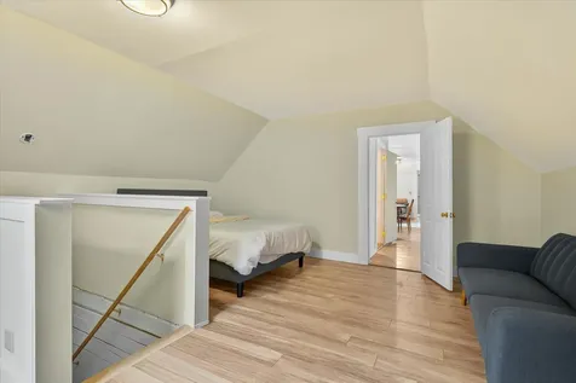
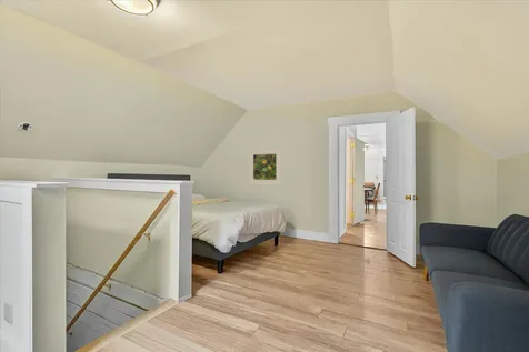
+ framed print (264, 167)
